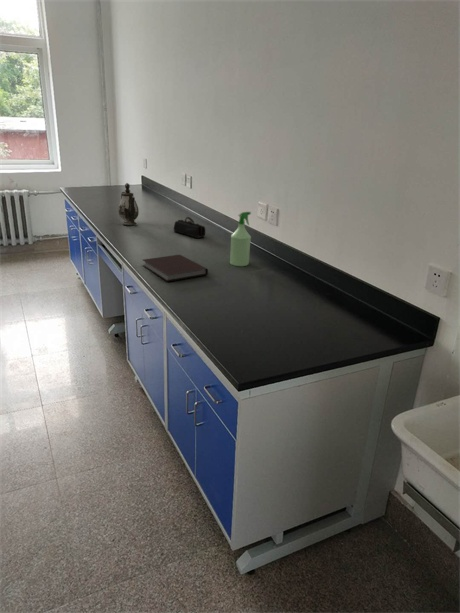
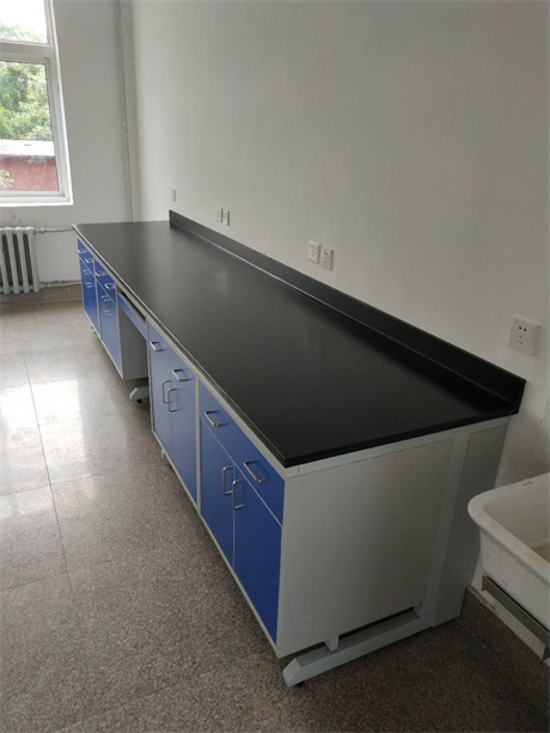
- notebook (174, 267)
- teapot (128, 204)
- pencil case (189, 225)
- spray bottle (240, 238)
